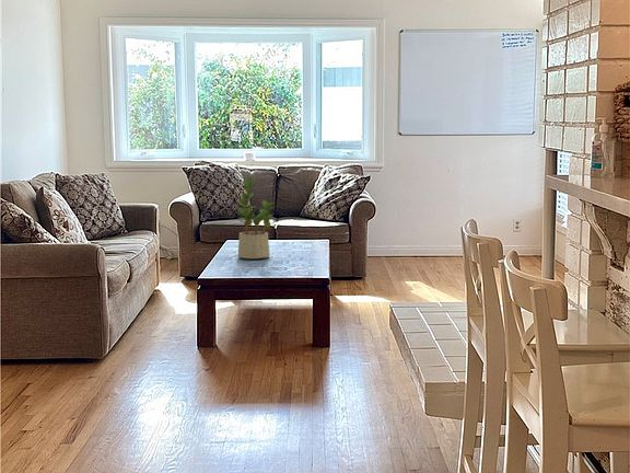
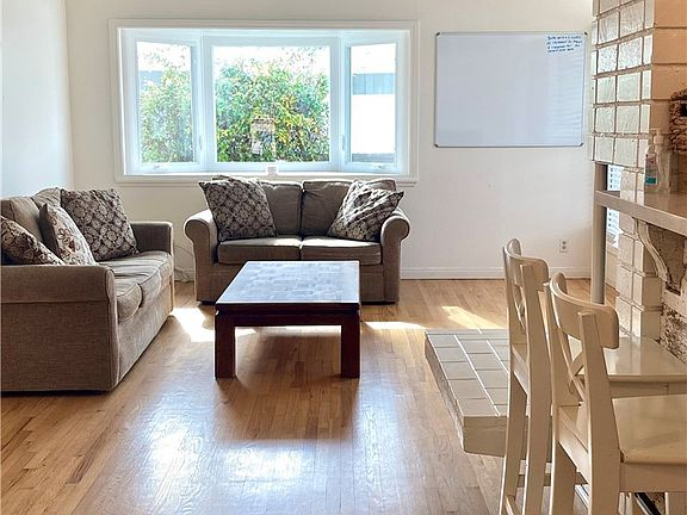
- potted plant (258, 217)
